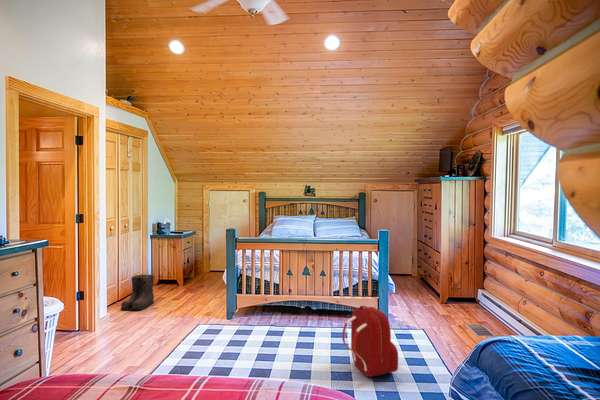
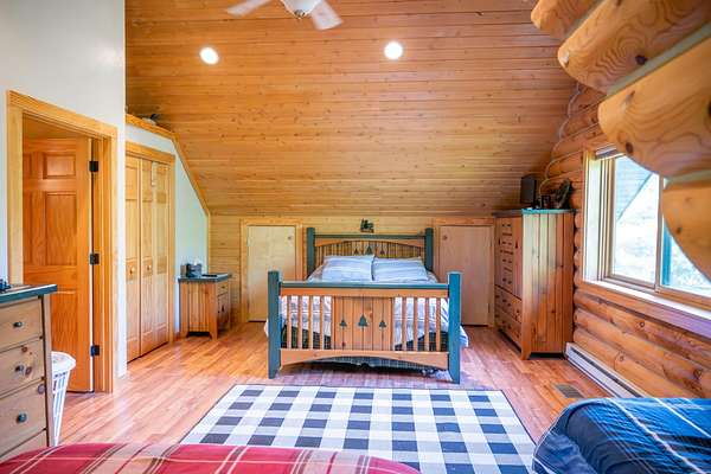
- backpack (367, 338)
- boots (138, 291)
